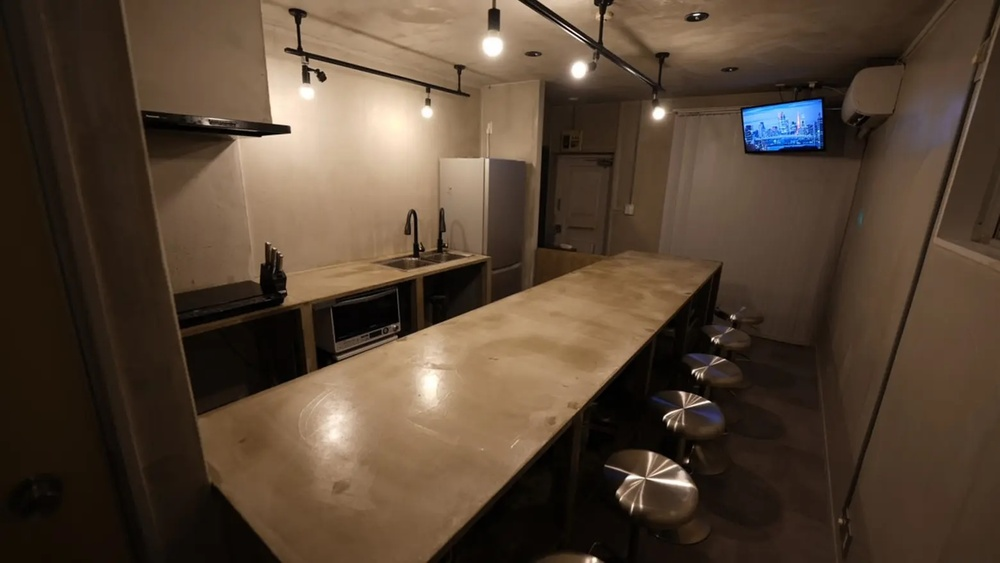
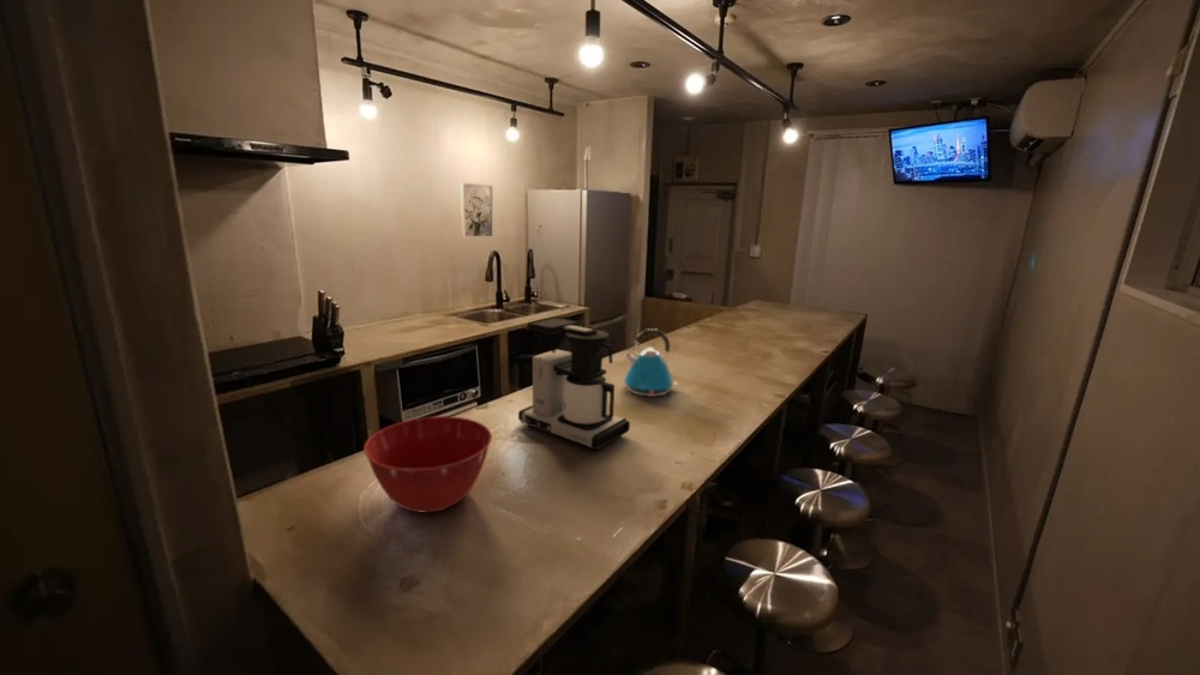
+ coffee maker (574, 379)
+ wall art (478, 211)
+ kettle (650, 358)
+ mixing bowl (432, 468)
